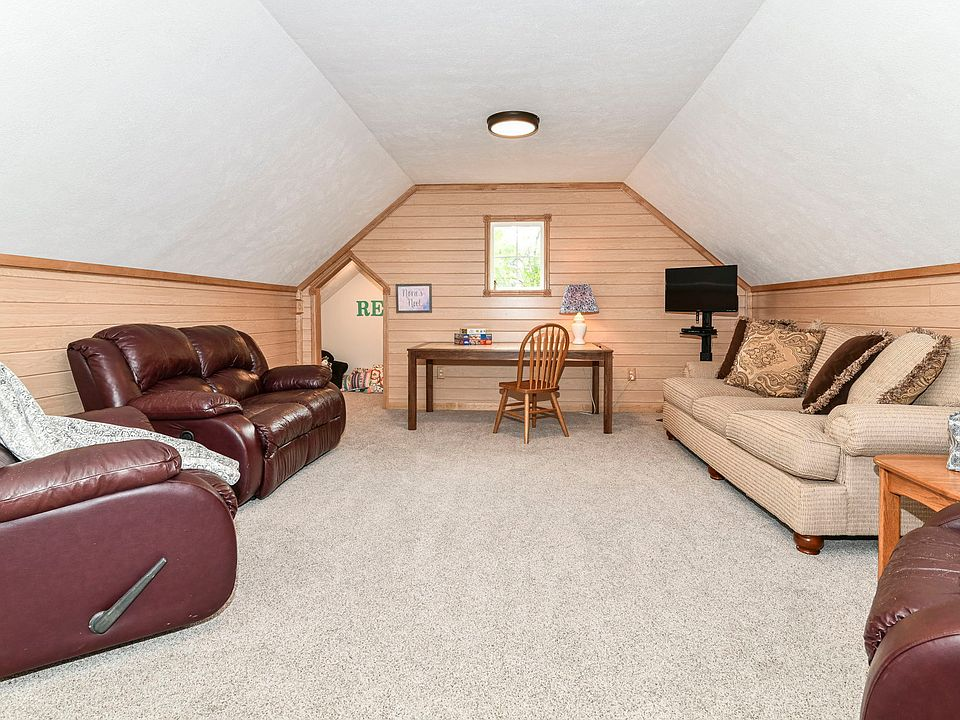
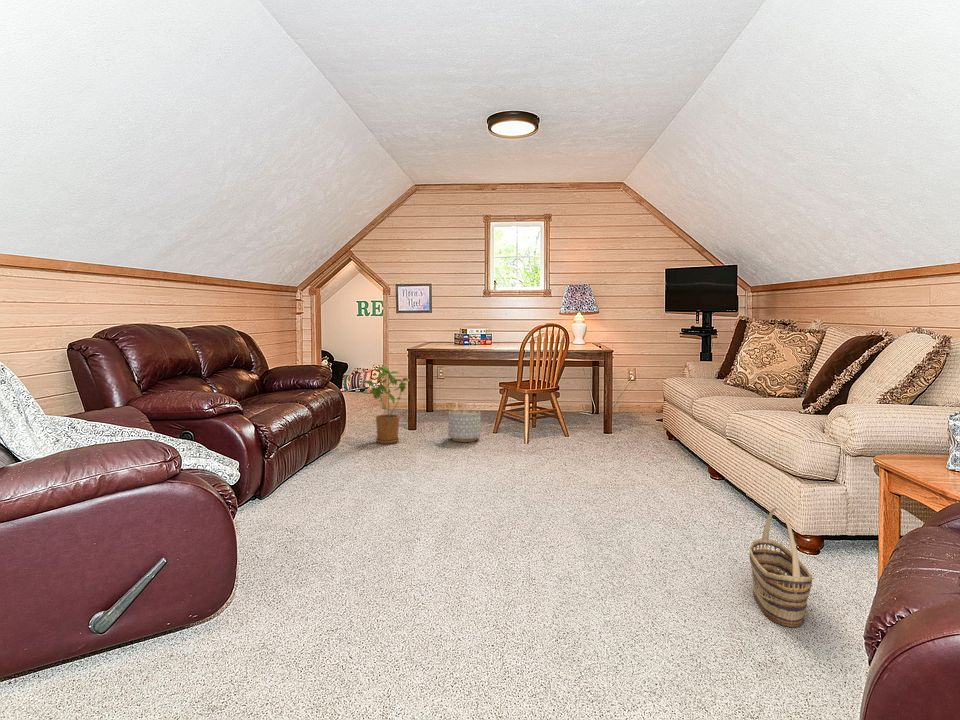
+ planter (464, 425)
+ basket (779, 558)
+ house plant (383, 404)
